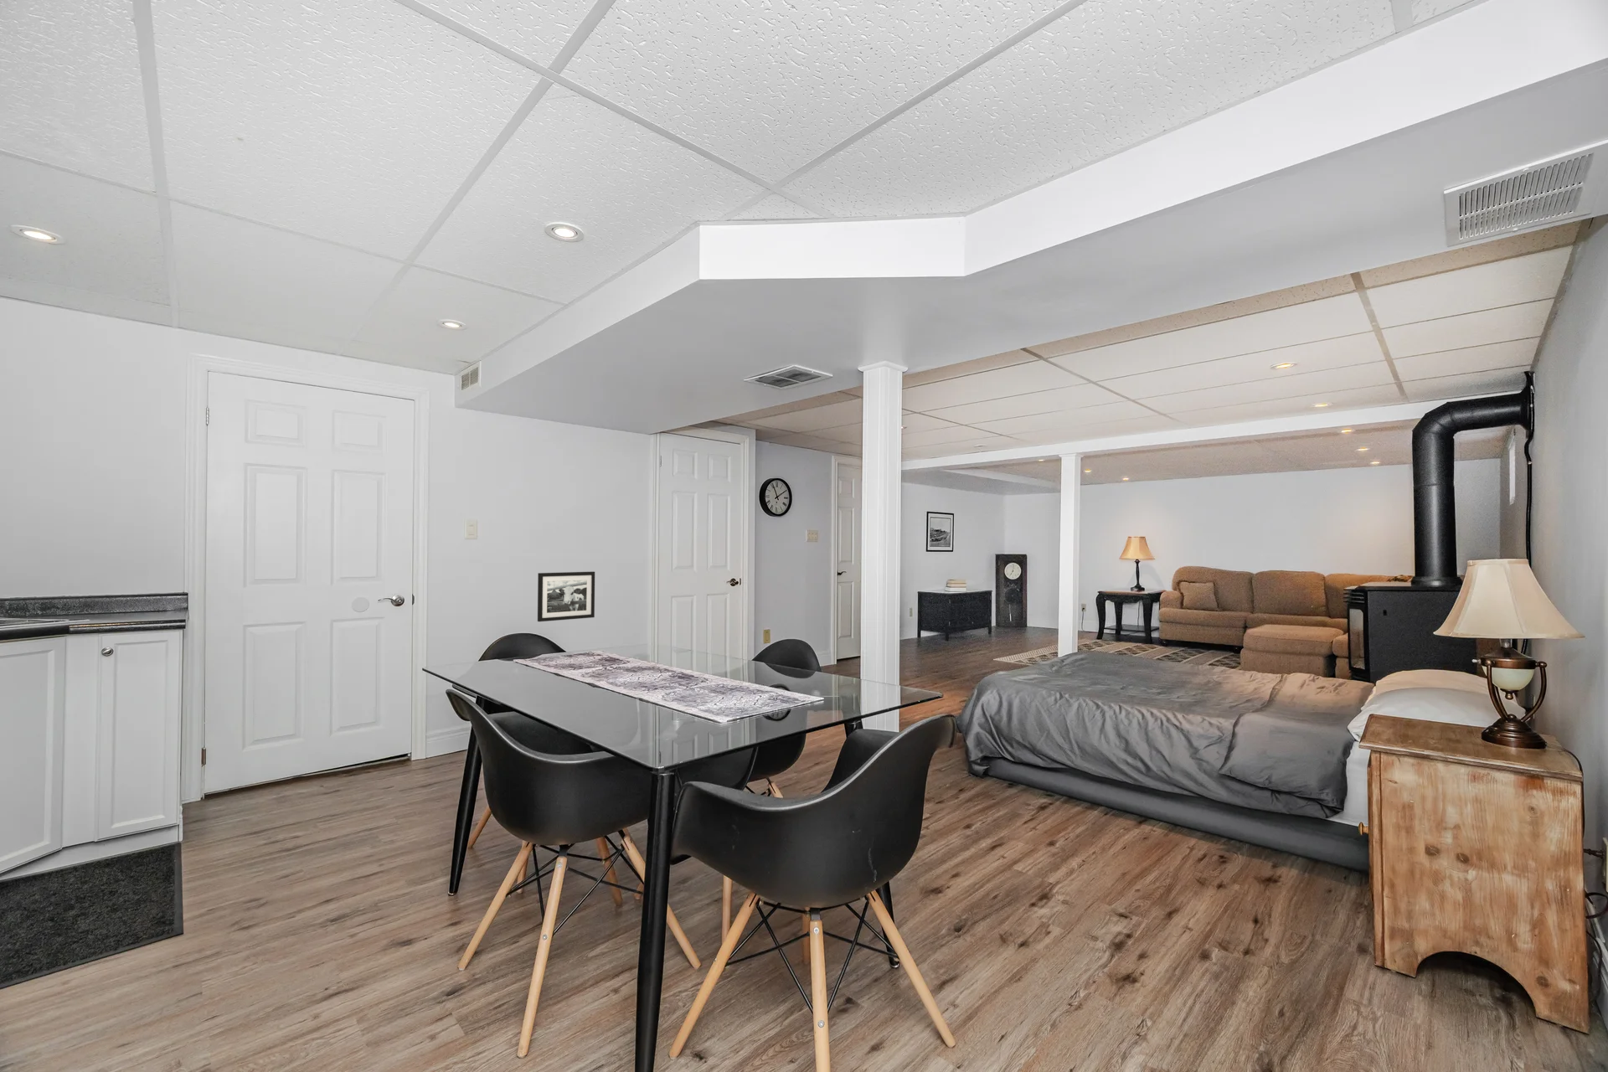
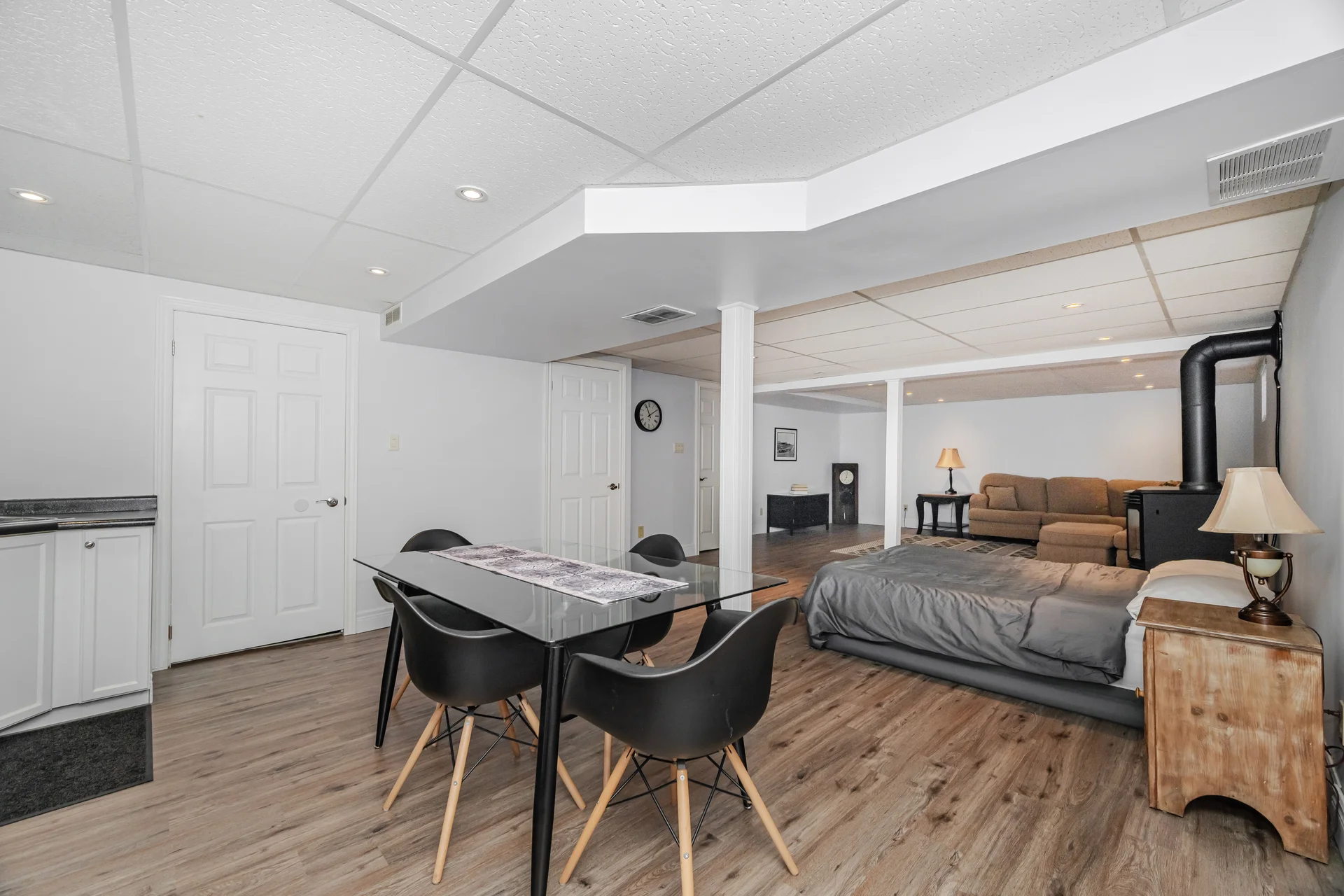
- picture frame (567, 596)
